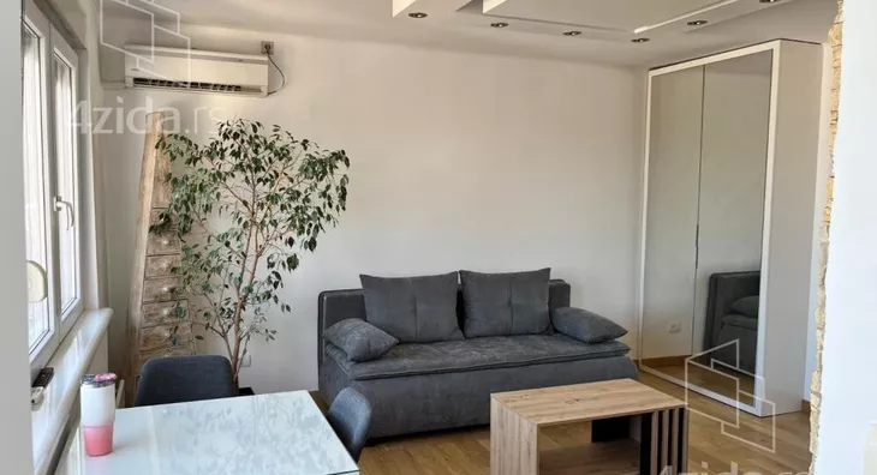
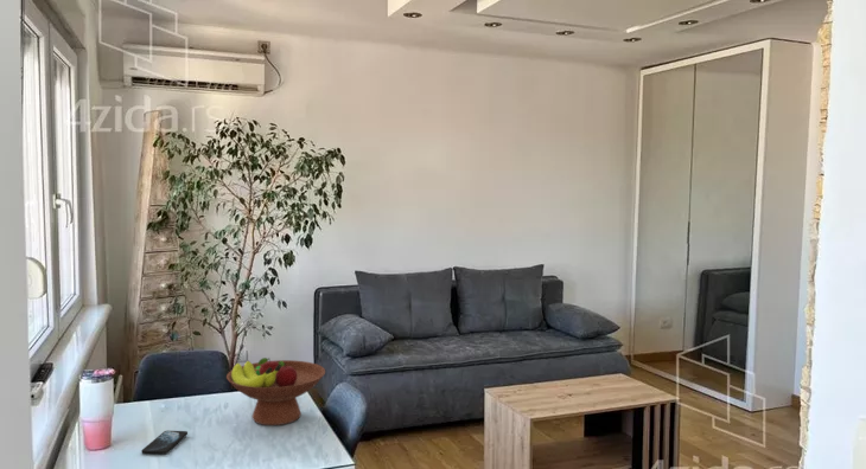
+ smartphone (165, 442)
+ fruit bowl (276, 386)
